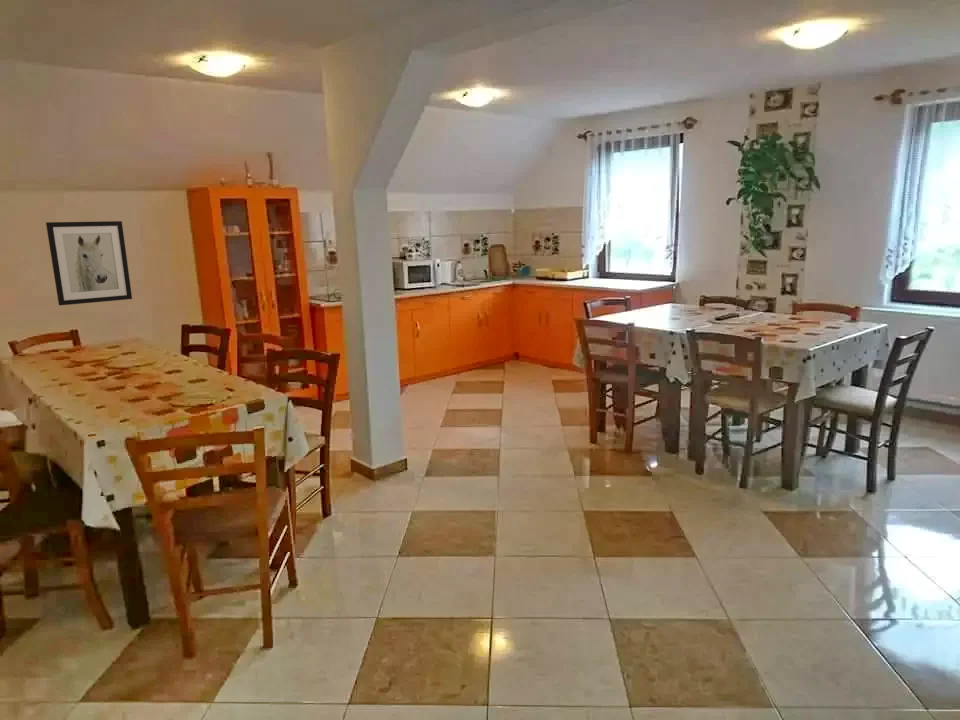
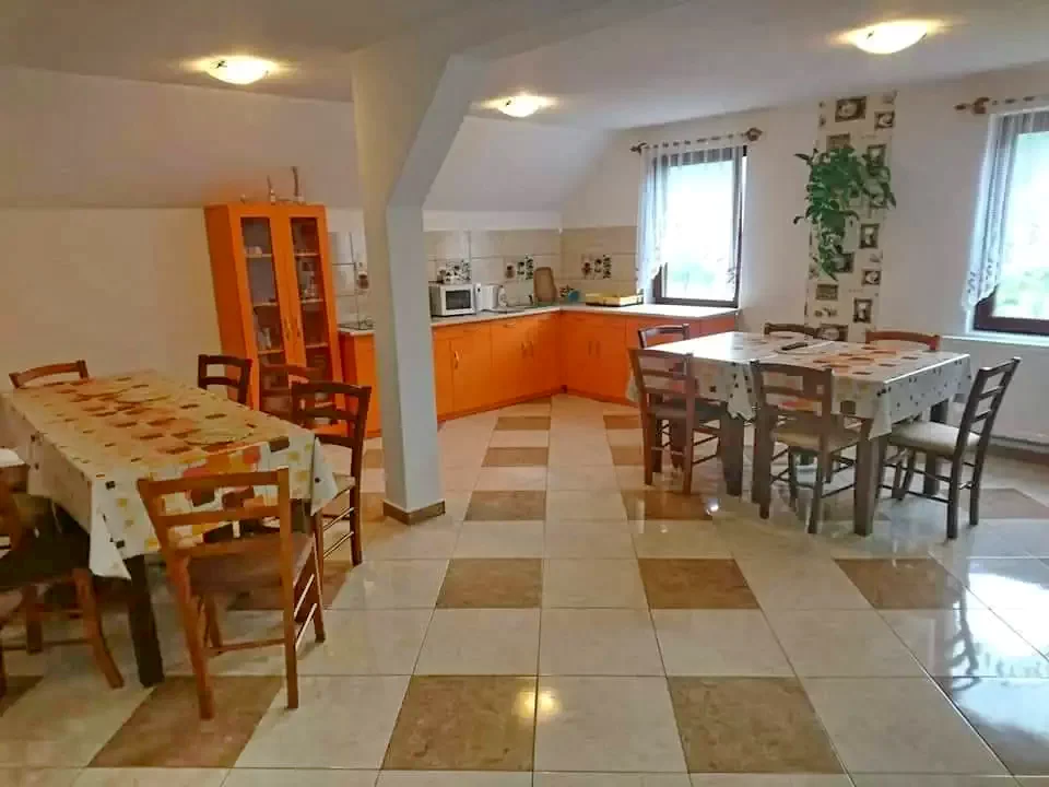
- wall art (90, 262)
